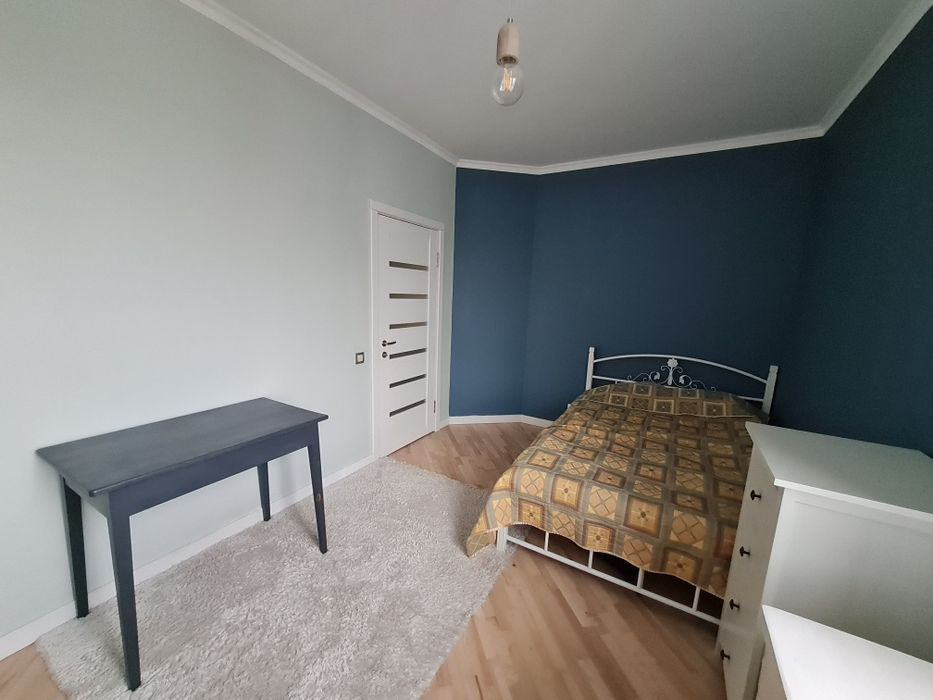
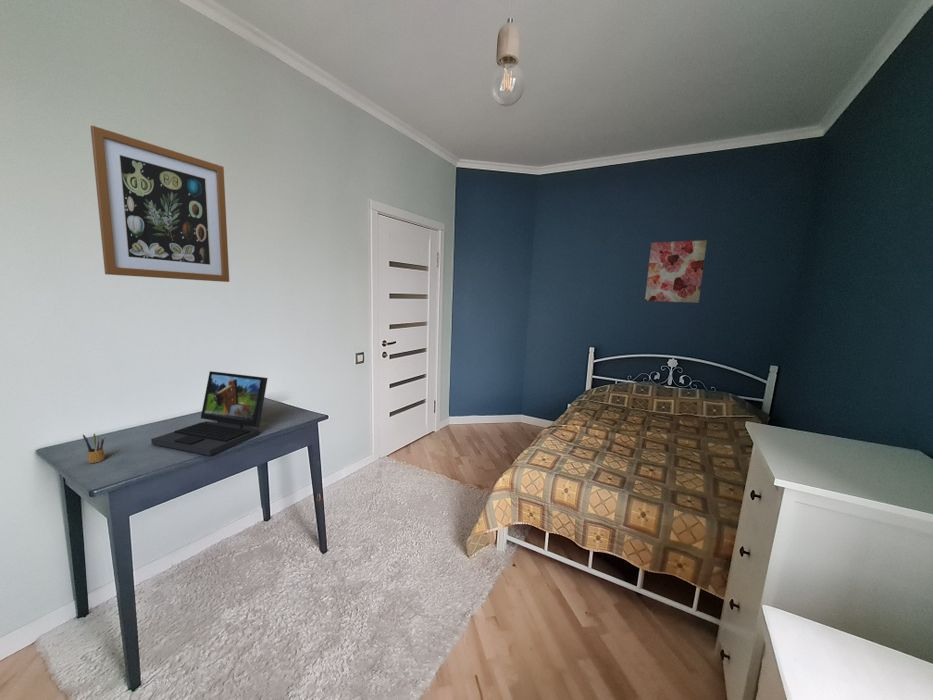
+ pencil box (94, 448)
+ wall art (169, 215)
+ wall art (674, 272)
+ laptop (212, 408)
